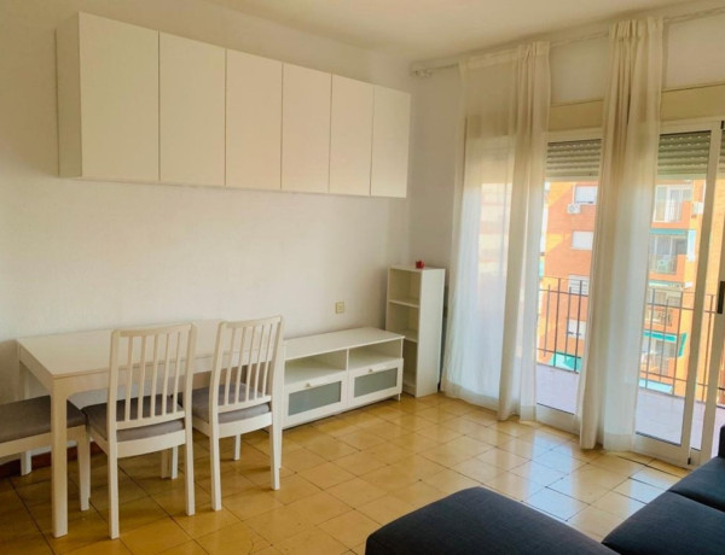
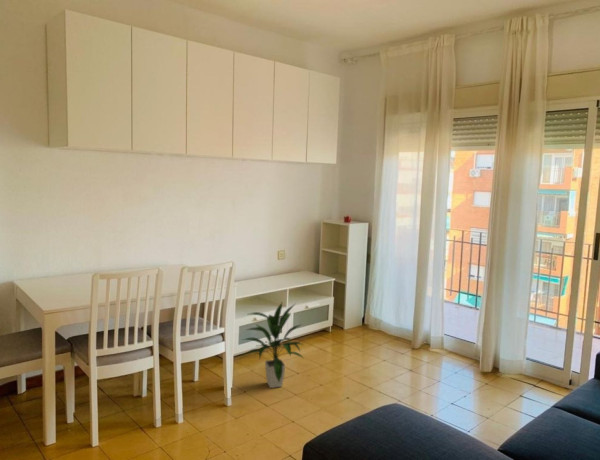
+ indoor plant (274, 344)
